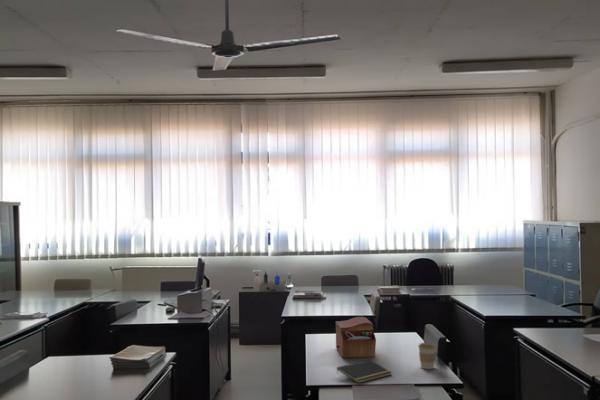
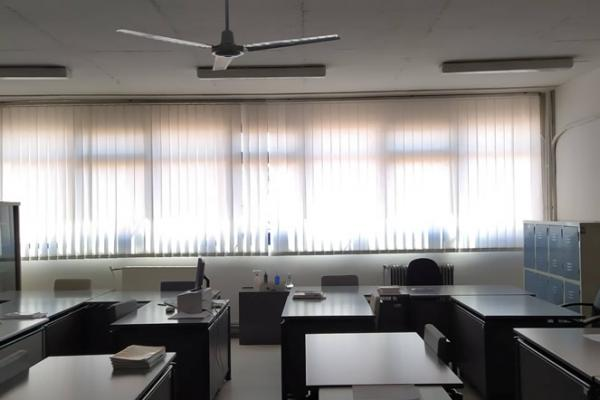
- notepad (364, 370)
- coffee cup (427, 355)
- sewing box (354, 336)
